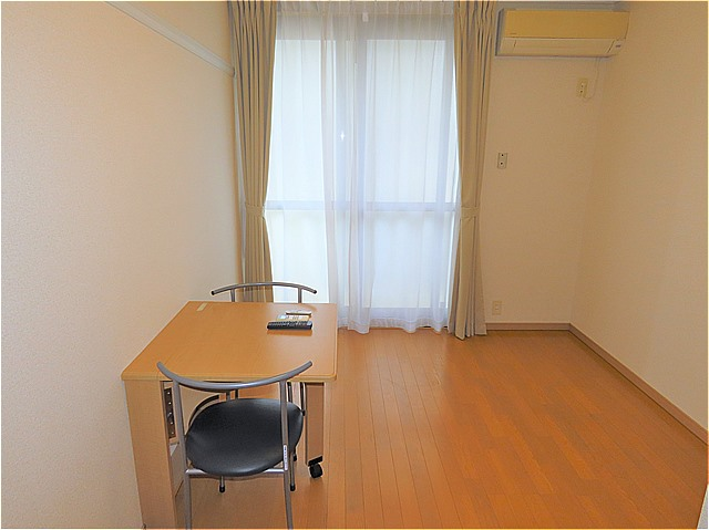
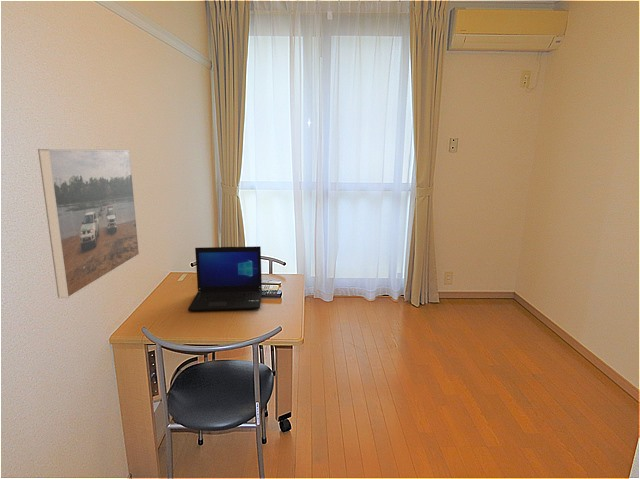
+ laptop (226, 277)
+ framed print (99, 212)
